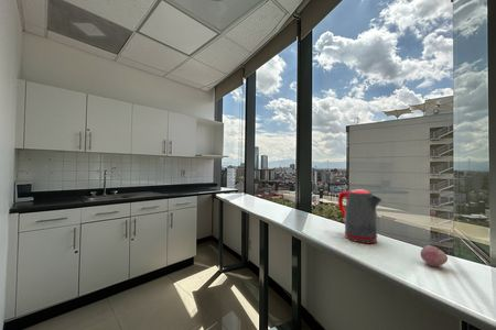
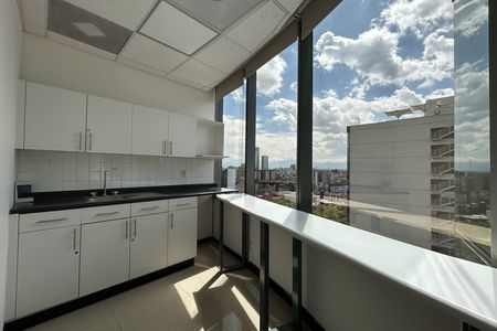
- kettle (358, 213)
- apple (433, 255)
